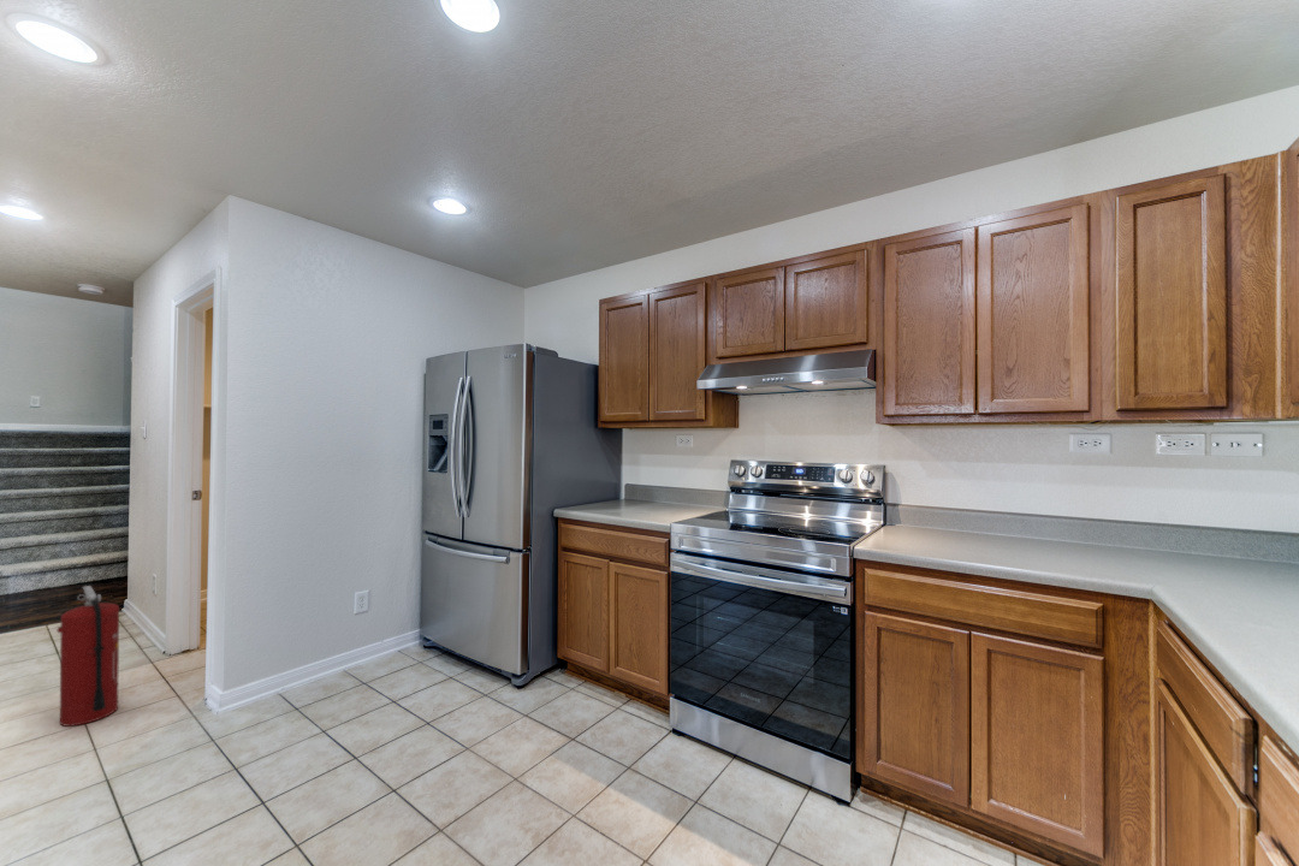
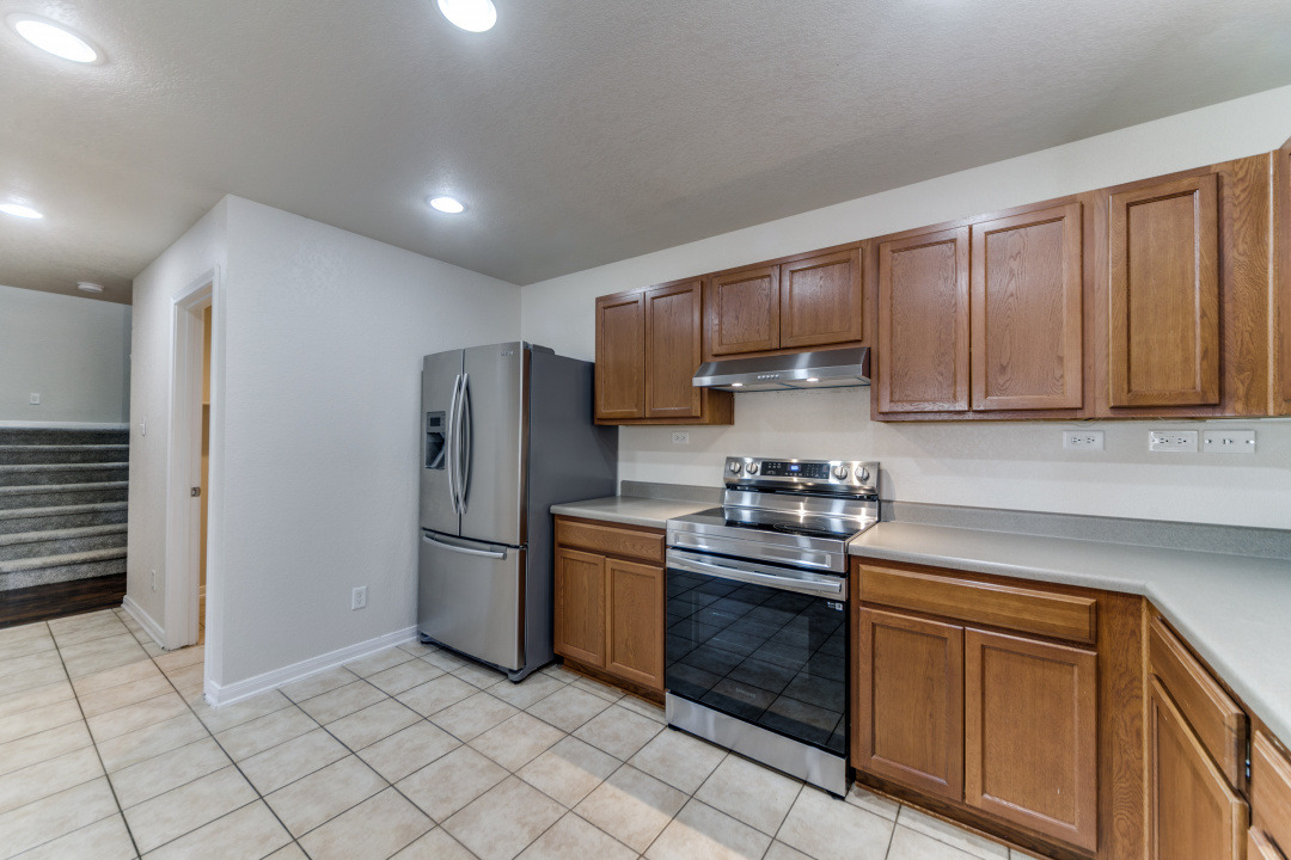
- fire extinguisher (90, 653)
